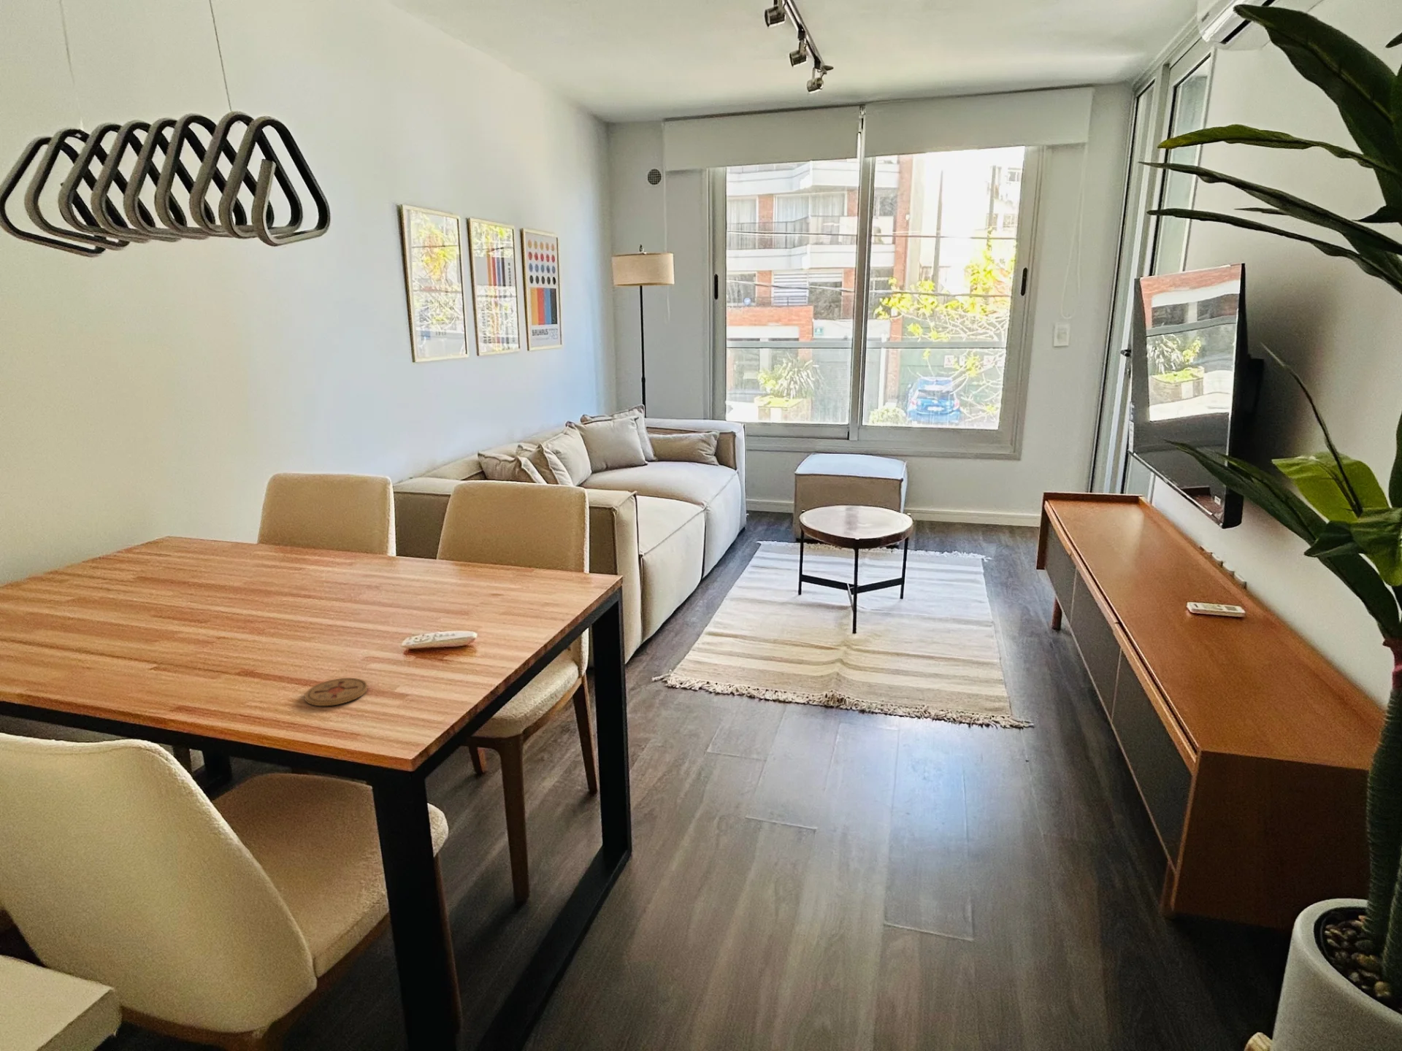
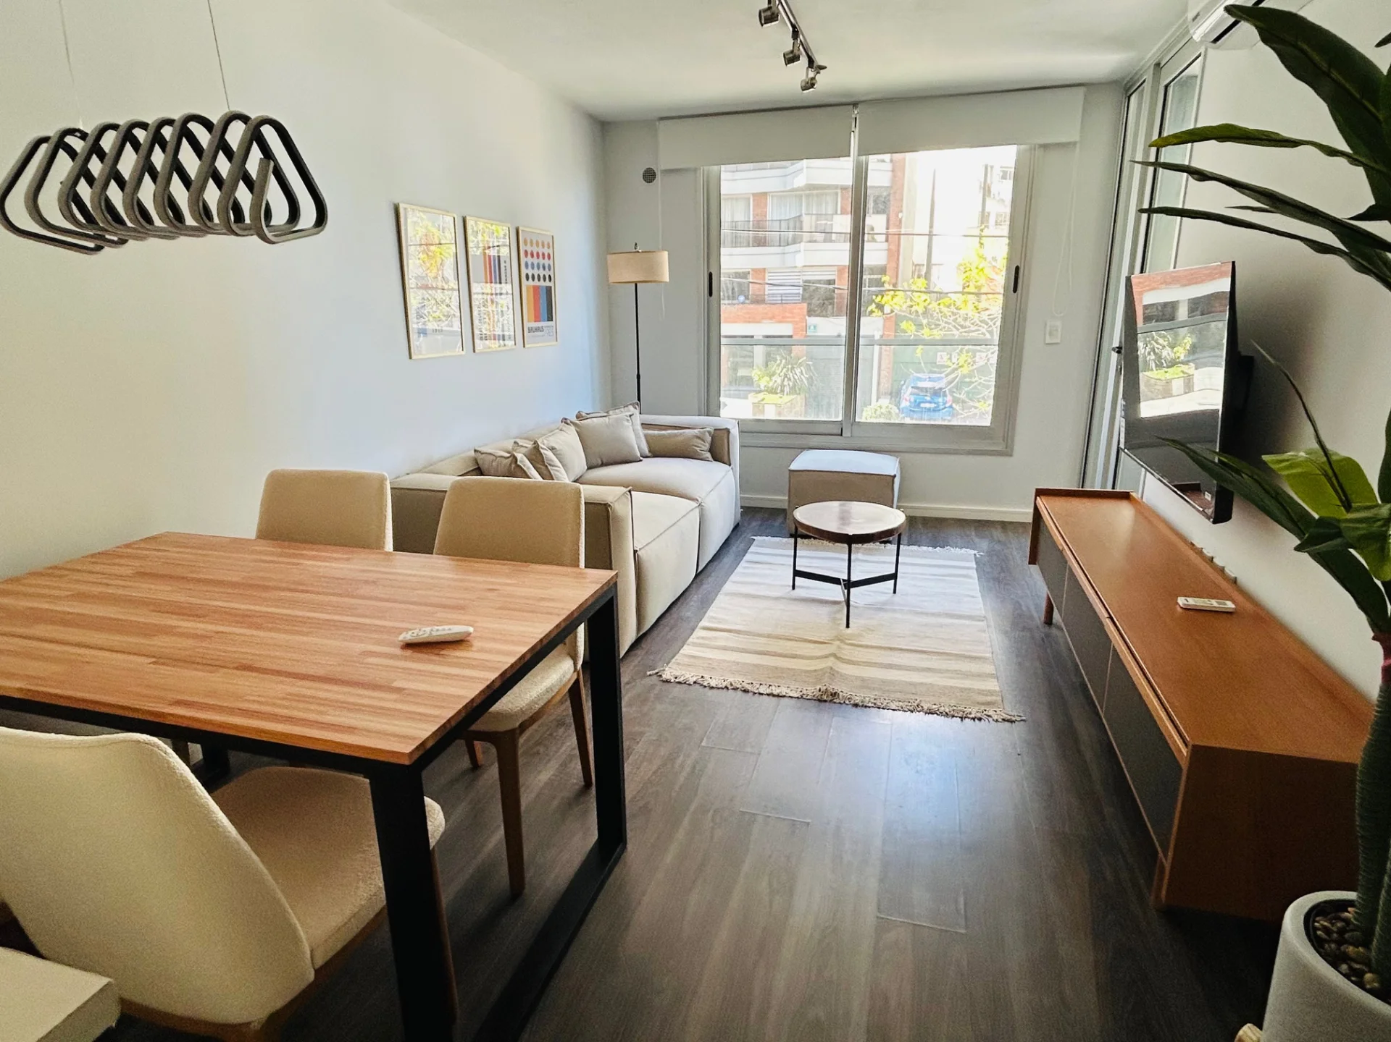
- coaster (336, 691)
